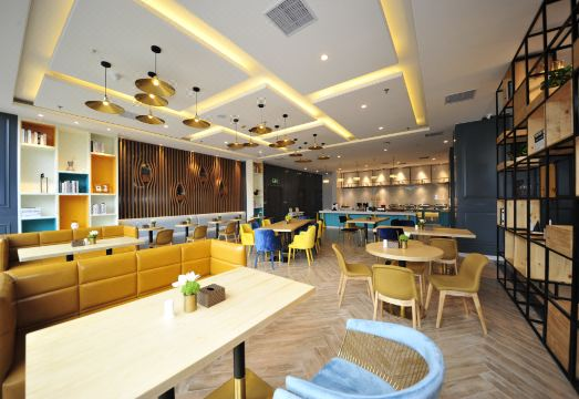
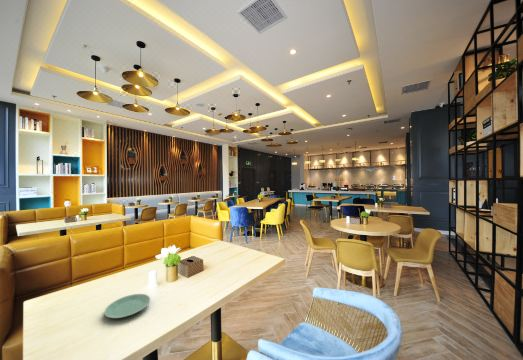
+ plate (128, 306)
